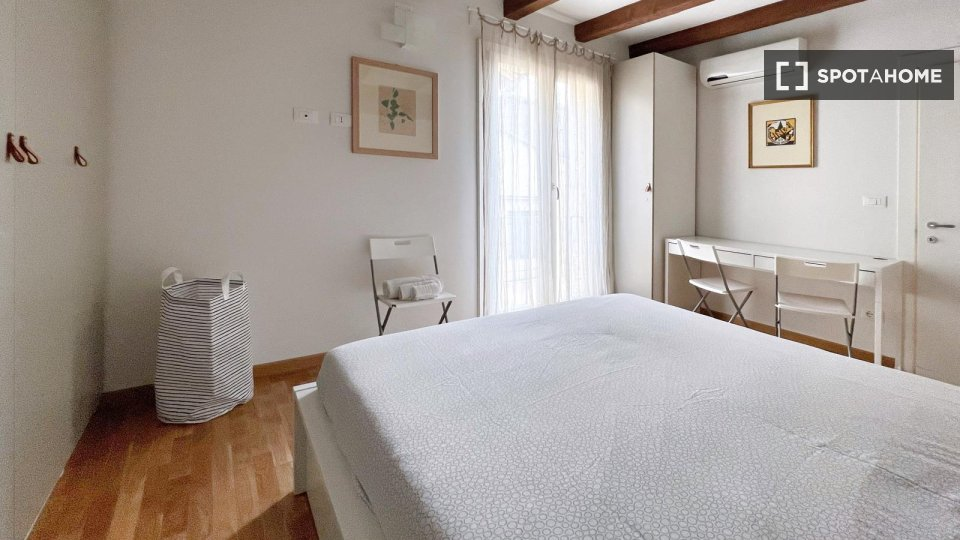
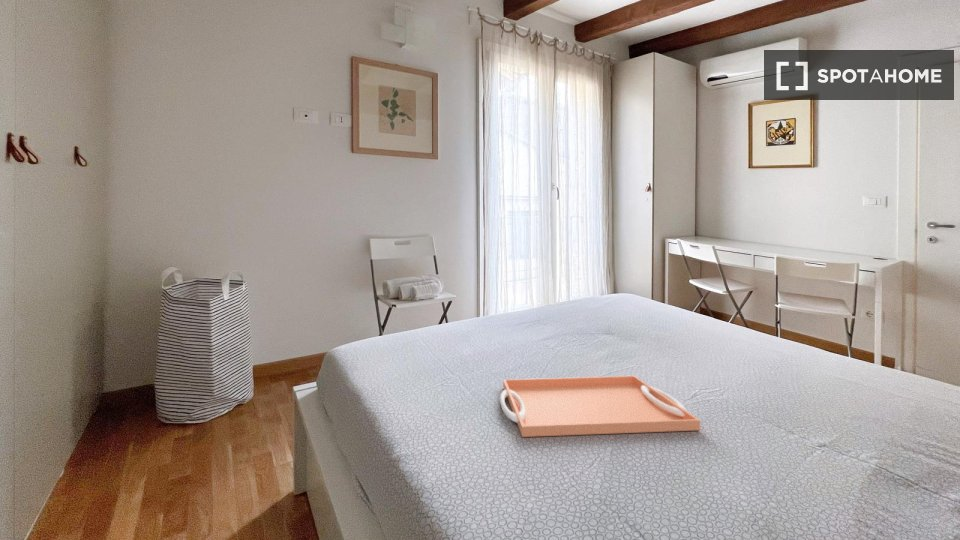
+ serving tray (587, 401)
